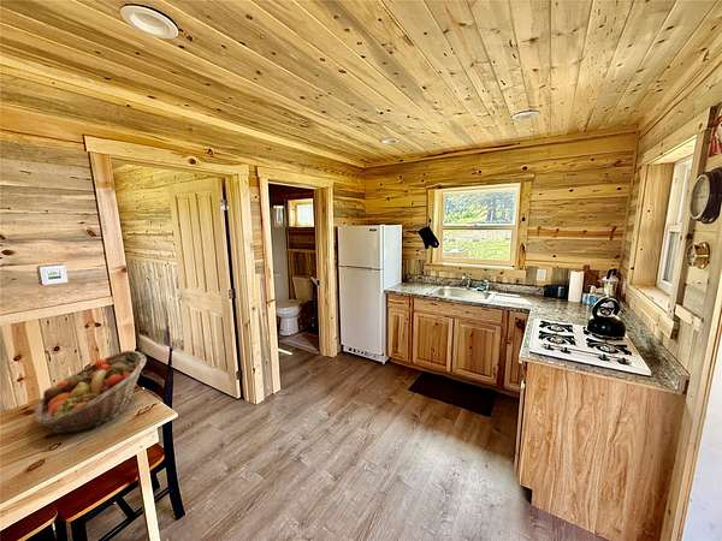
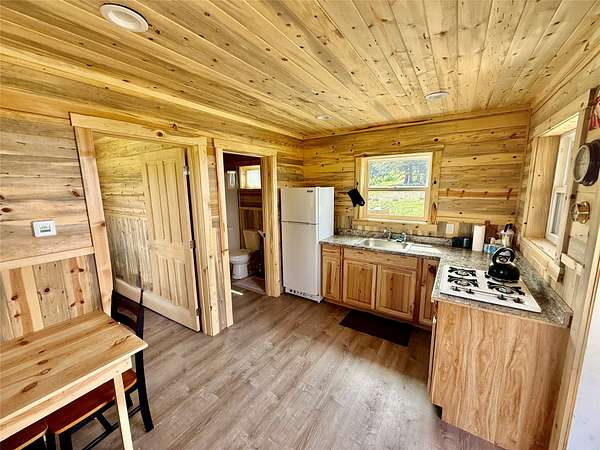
- fruit basket (96, 388)
